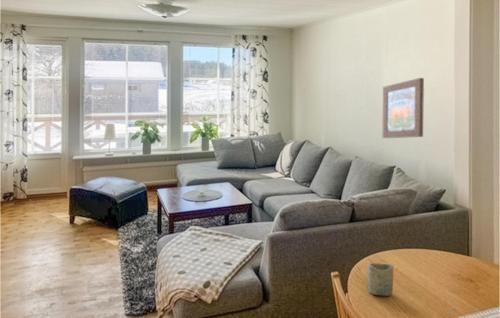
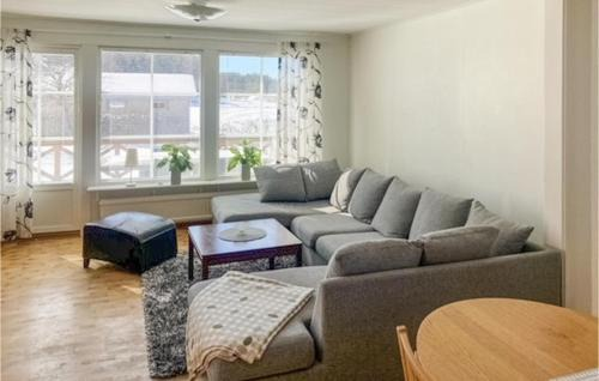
- wall art (401, 110)
- cup (380, 279)
